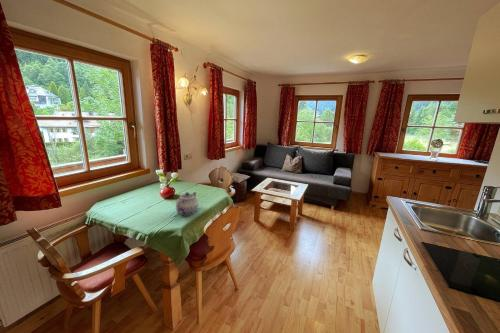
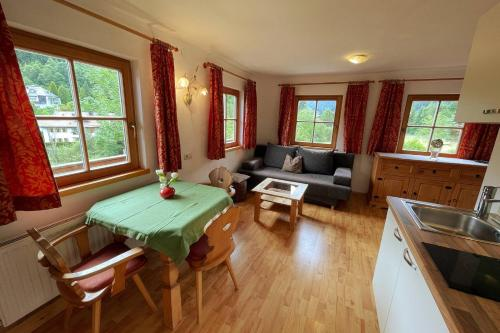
- teapot (187, 202)
